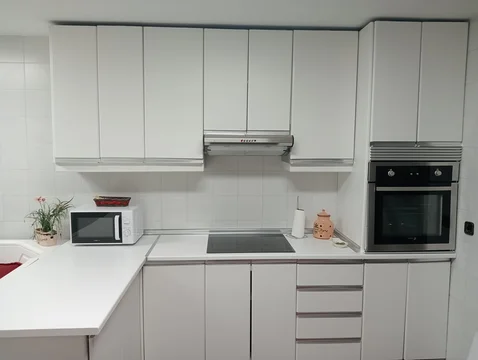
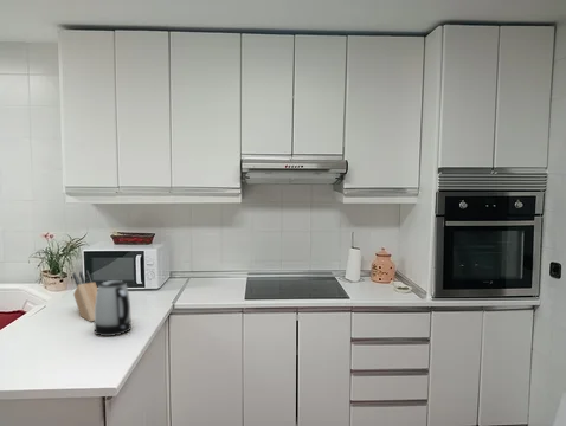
+ kettle (115, 306)
+ knife block (89, 293)
